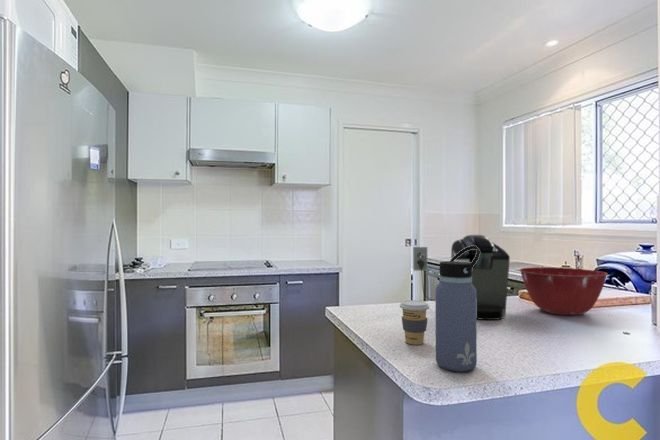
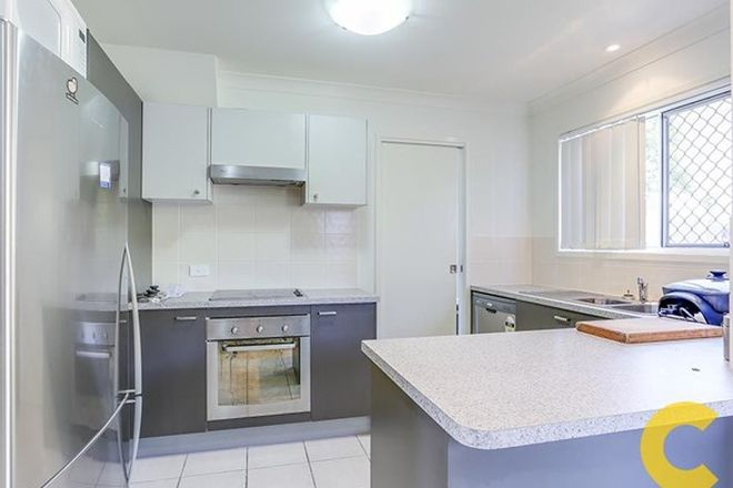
- coffee cup (414, 322)
- coffee maker (472, 273)
- water bottle (457, 305)
- mixing bowl (561, 290)
